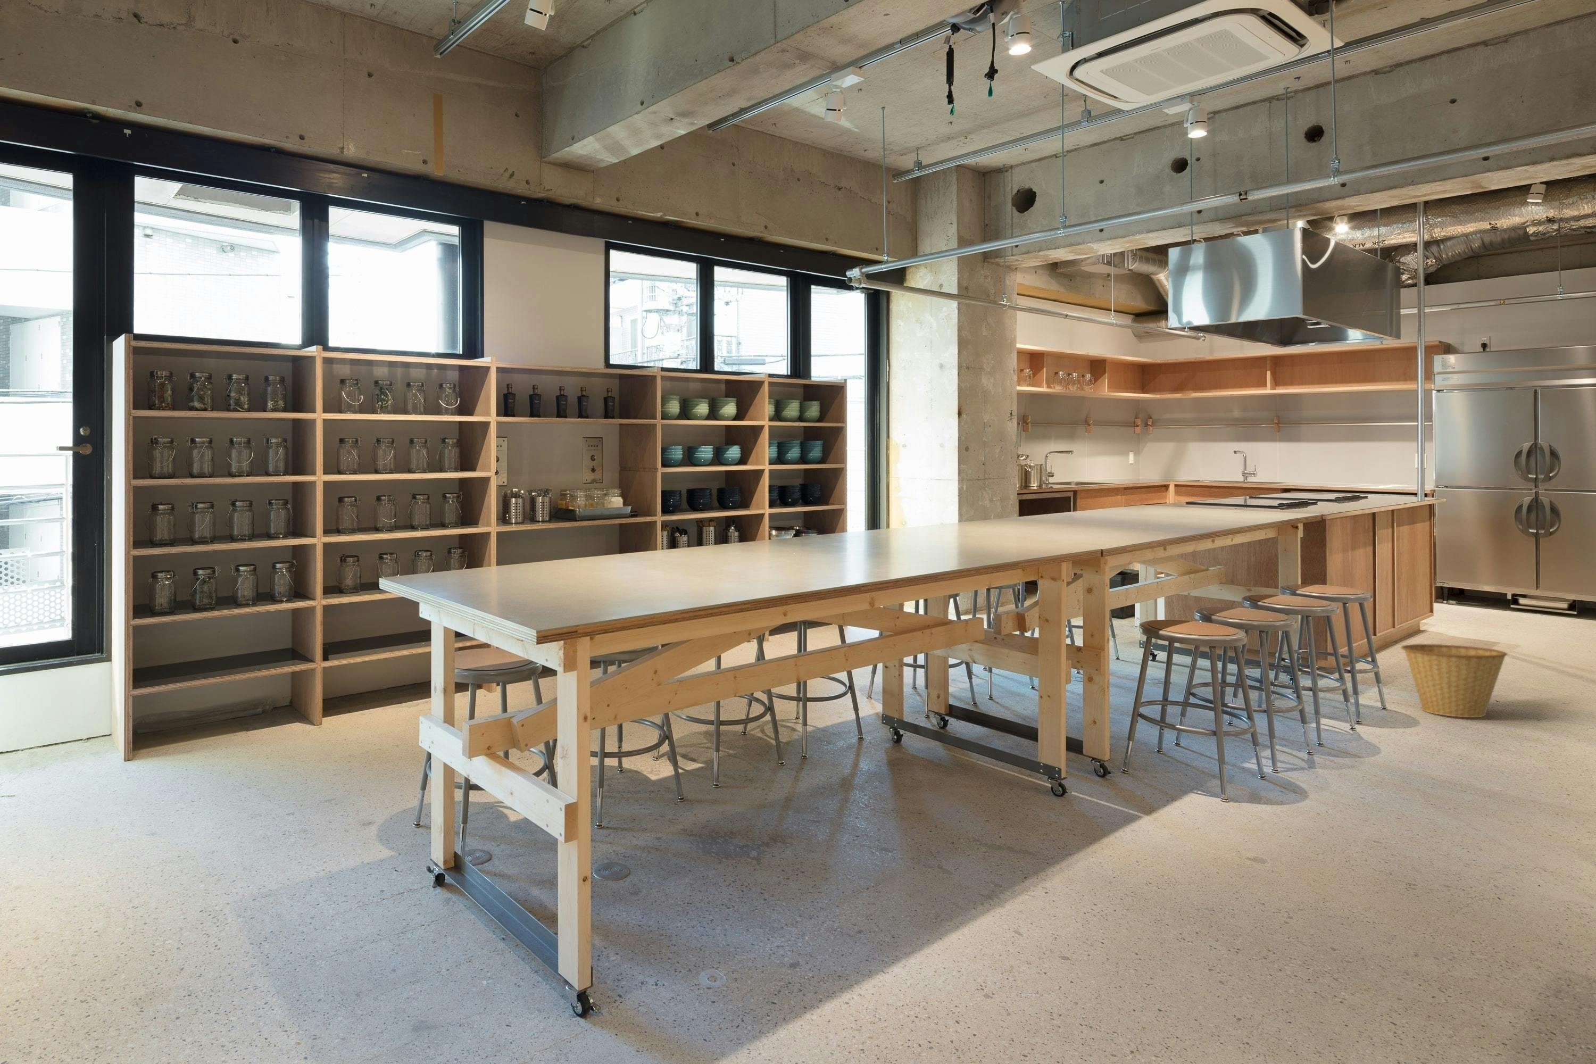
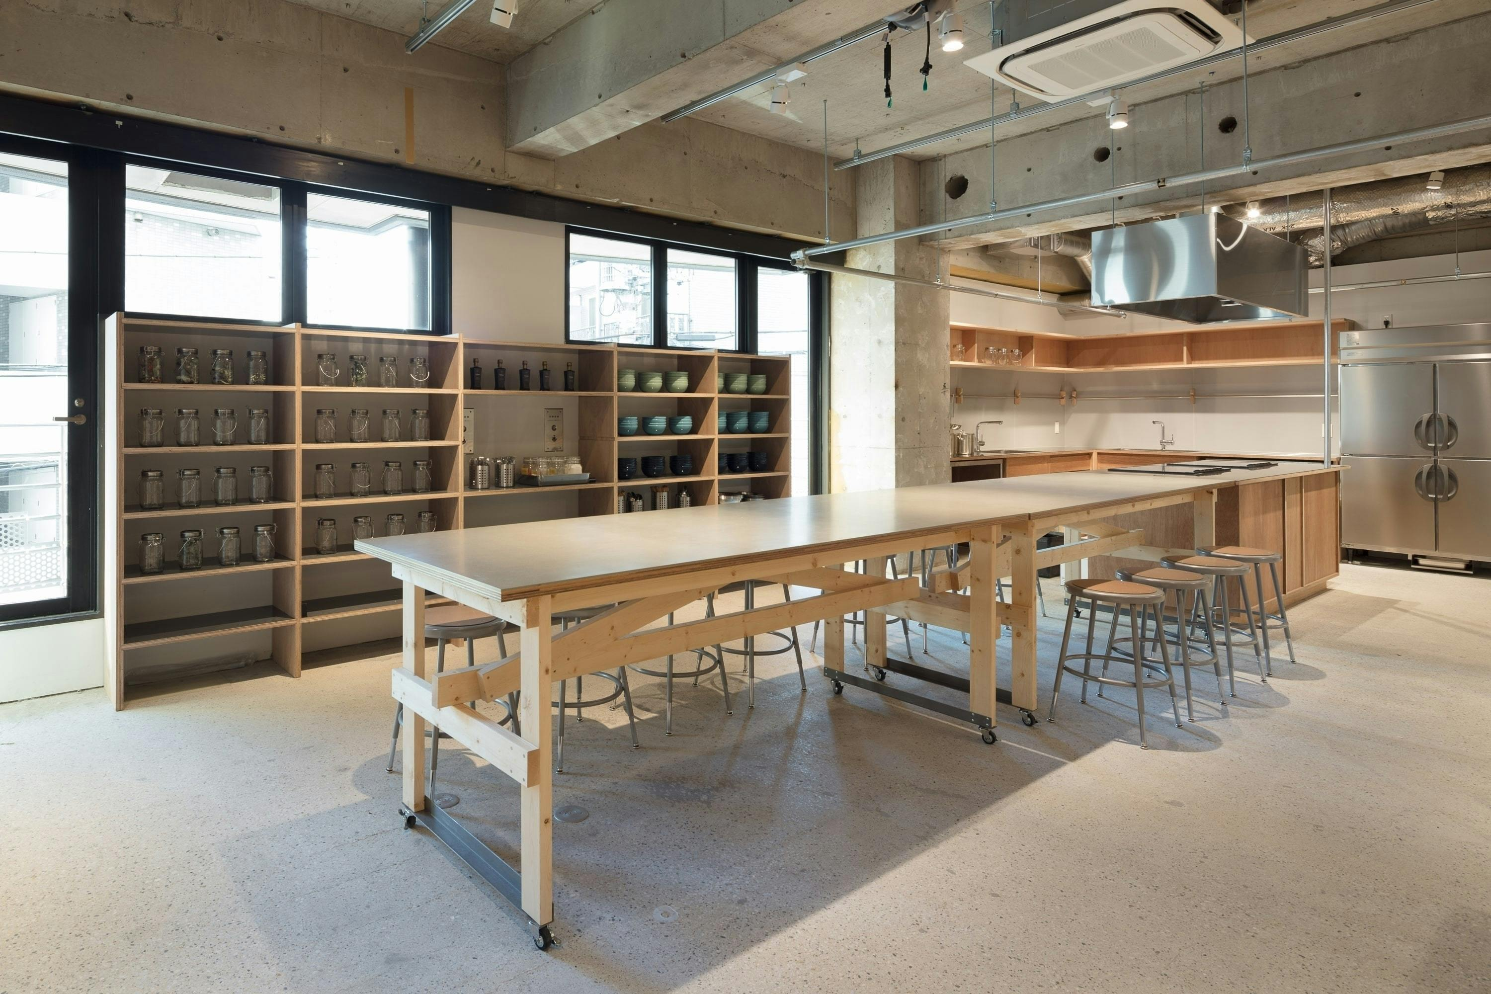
- basket (1452, 680)
